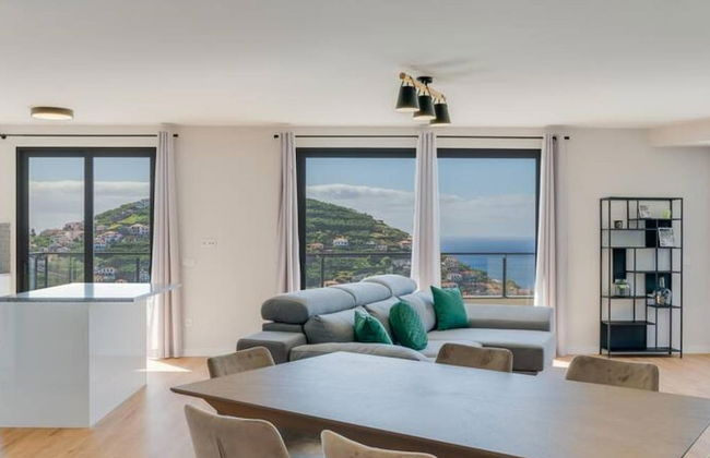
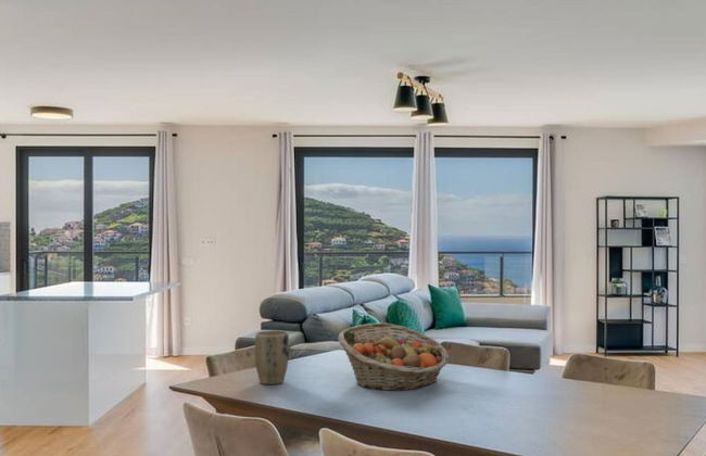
+ plant pot (272, 357)
+ fruit basket (393, 355)
